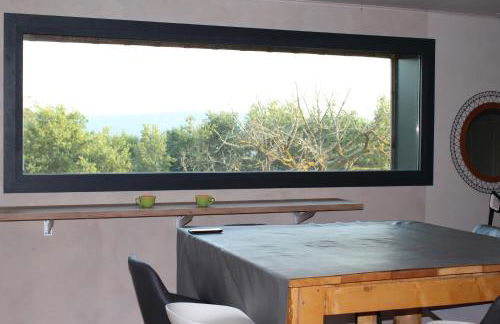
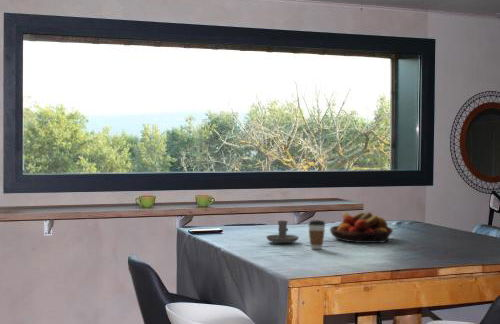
+ candle holder (282, 231)
+ fruit bowl (360, 225)
+ coffee cup (316, 234)
